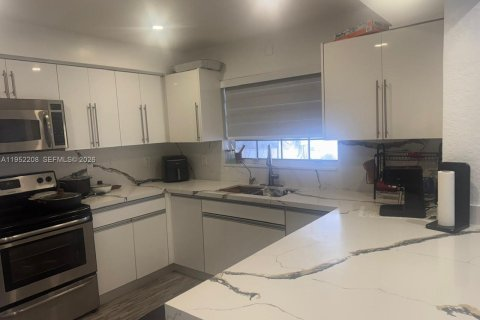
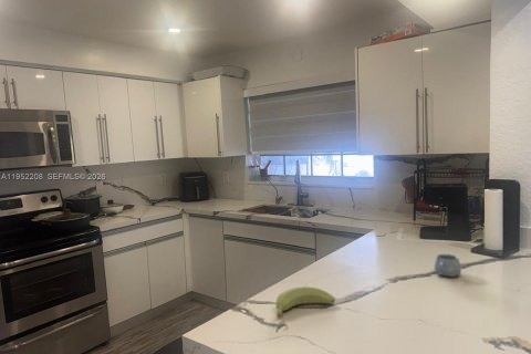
+ mug (446, 266)
+ banana (301, 301)
